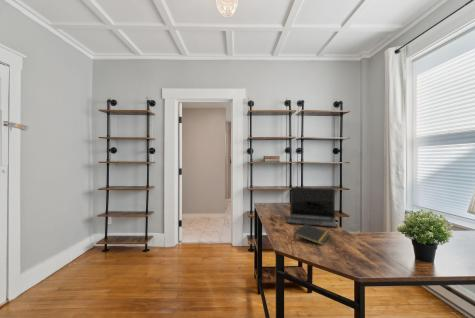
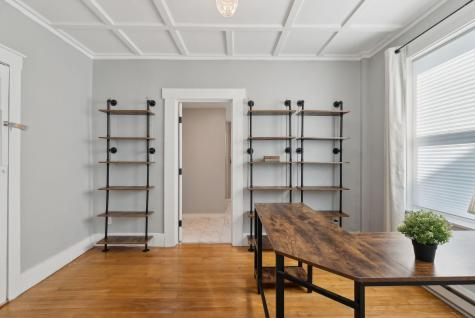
- notepad (312, 233)
- laptop (311, 205)
